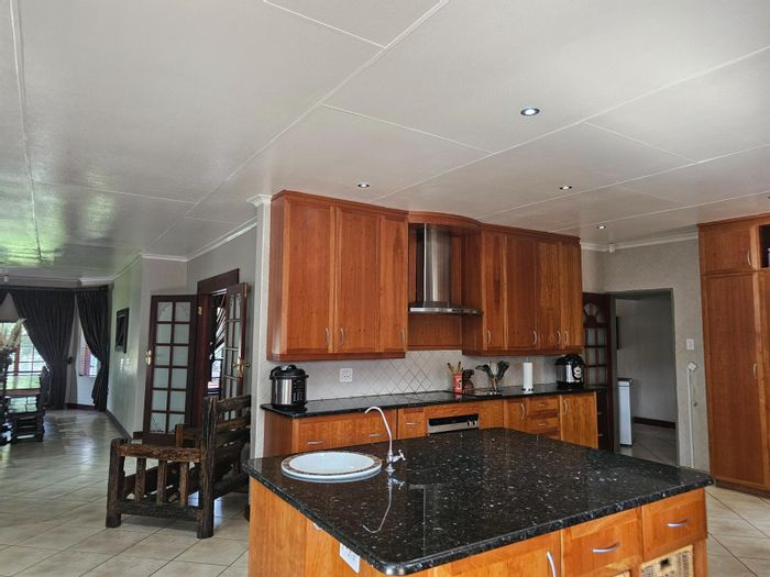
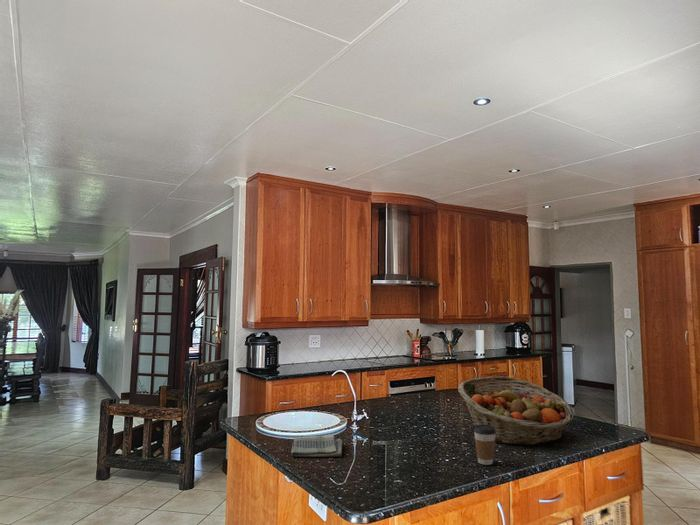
+ fruit basket (514, 408)
+ dish towel (317, 445)
+ coffee cup (485, 444)
